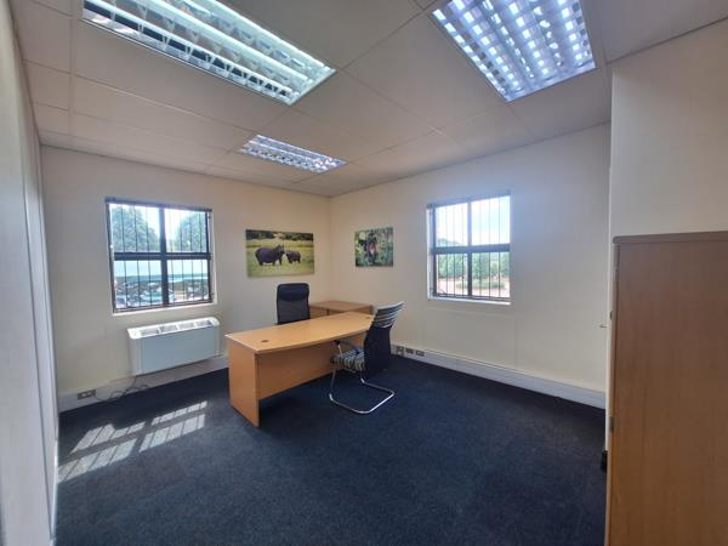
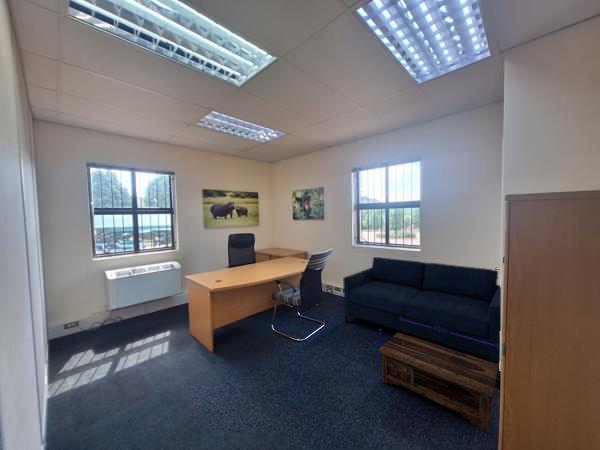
+ sofa (417, 298)
+ coffee table (426, 360)
